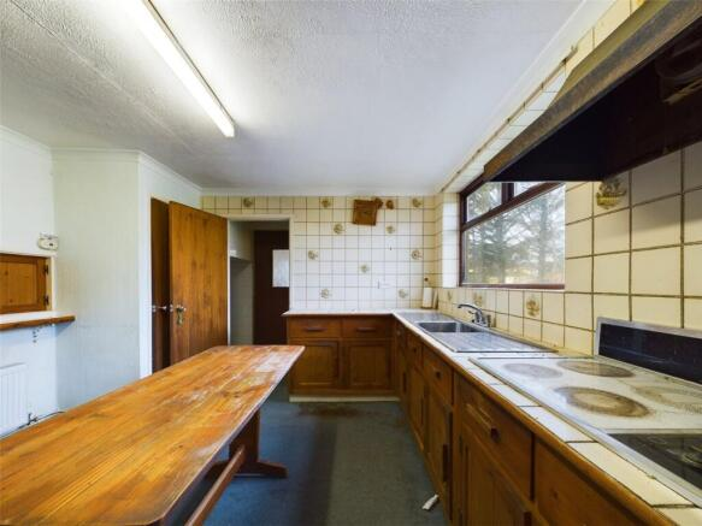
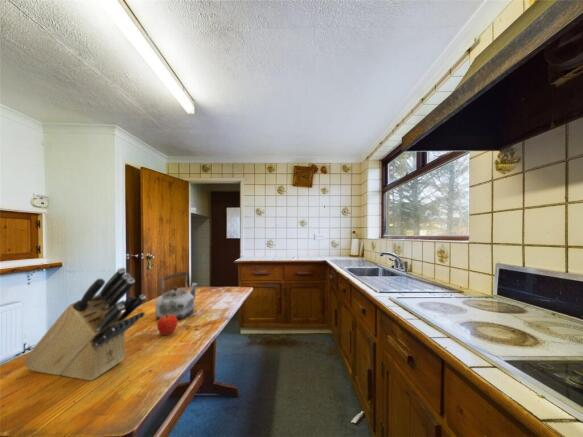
+ knife block (86, 317)
+ kettle (179, 293)
+ fruit (167, 324)
